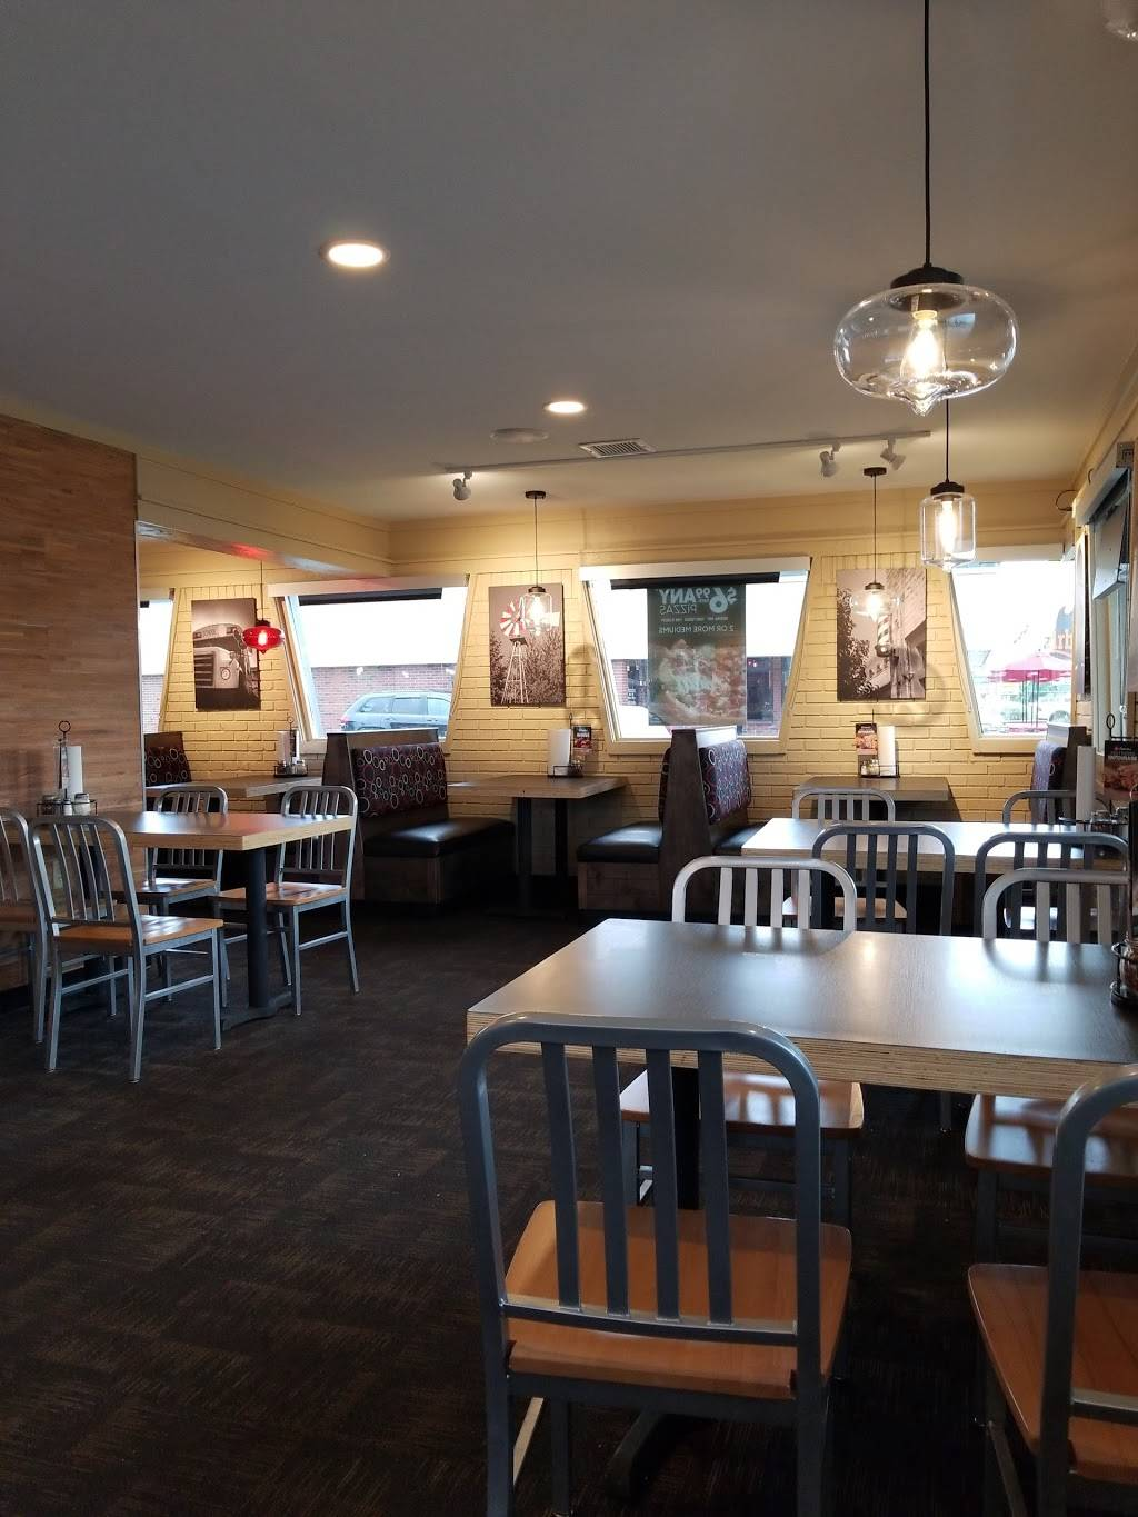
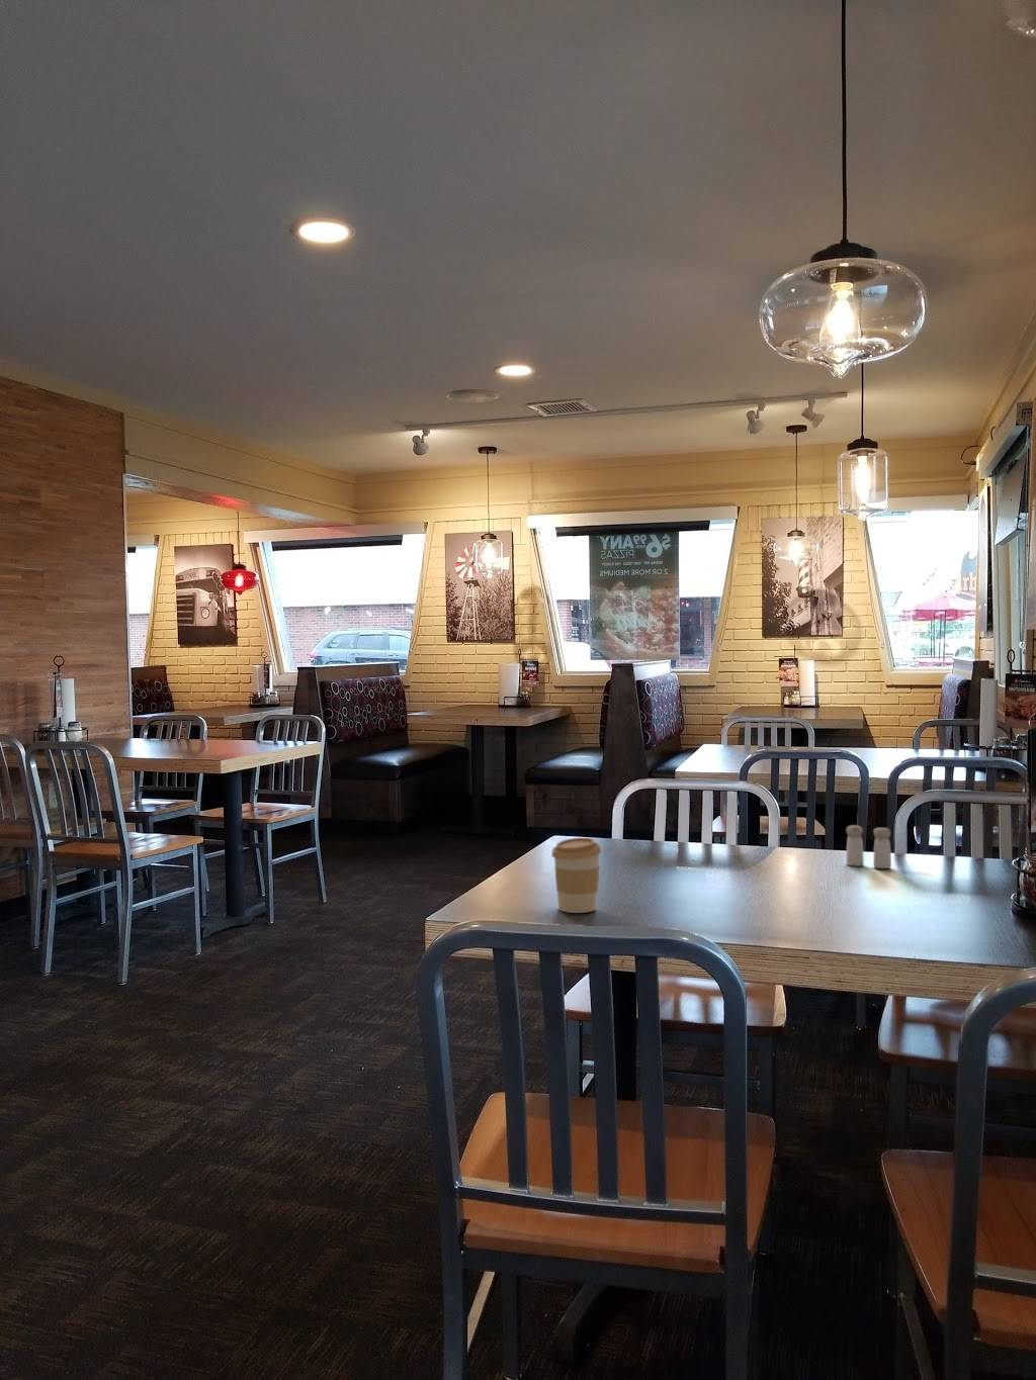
+ salt and pepper shaker (862, 846)
+ coffee cup (577, 873)
